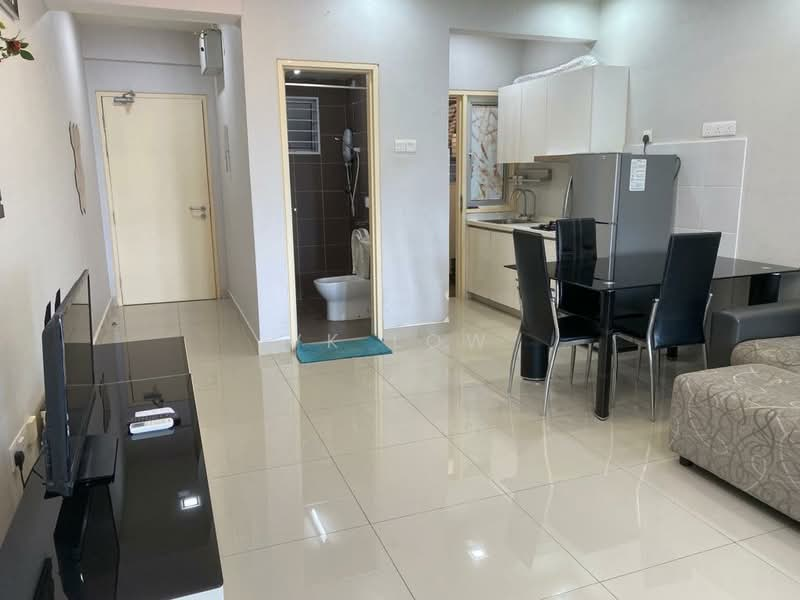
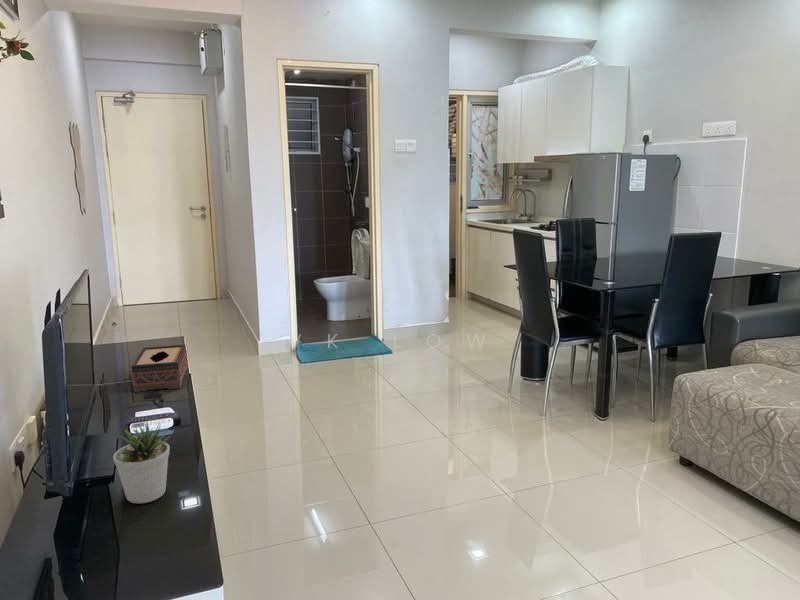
+ potted plant (141, 458)
+ tissue box (161, 367)
